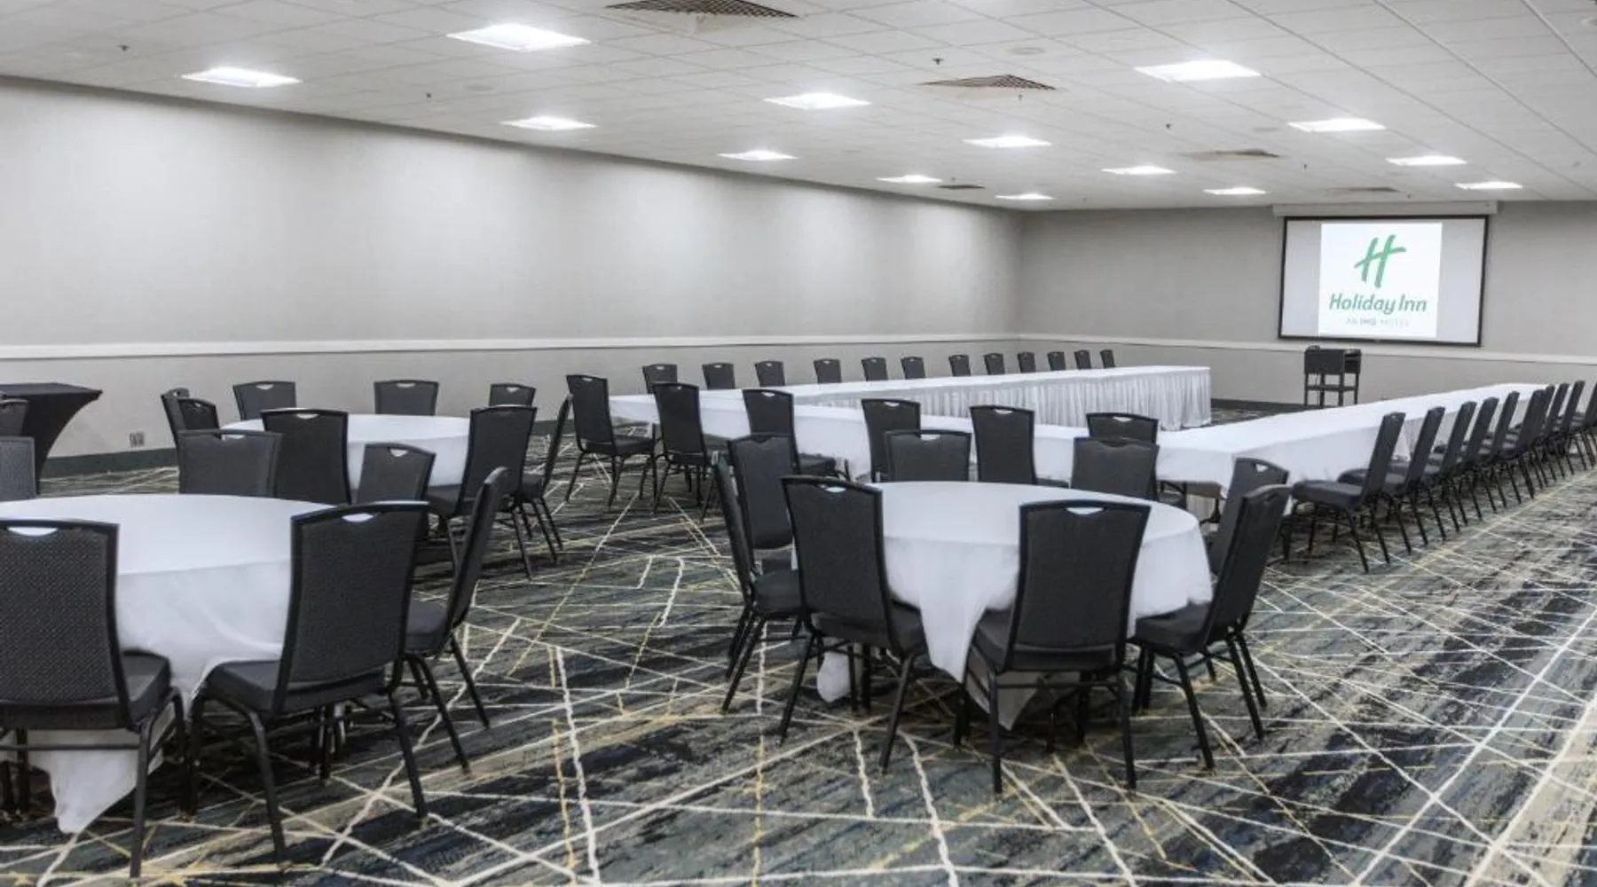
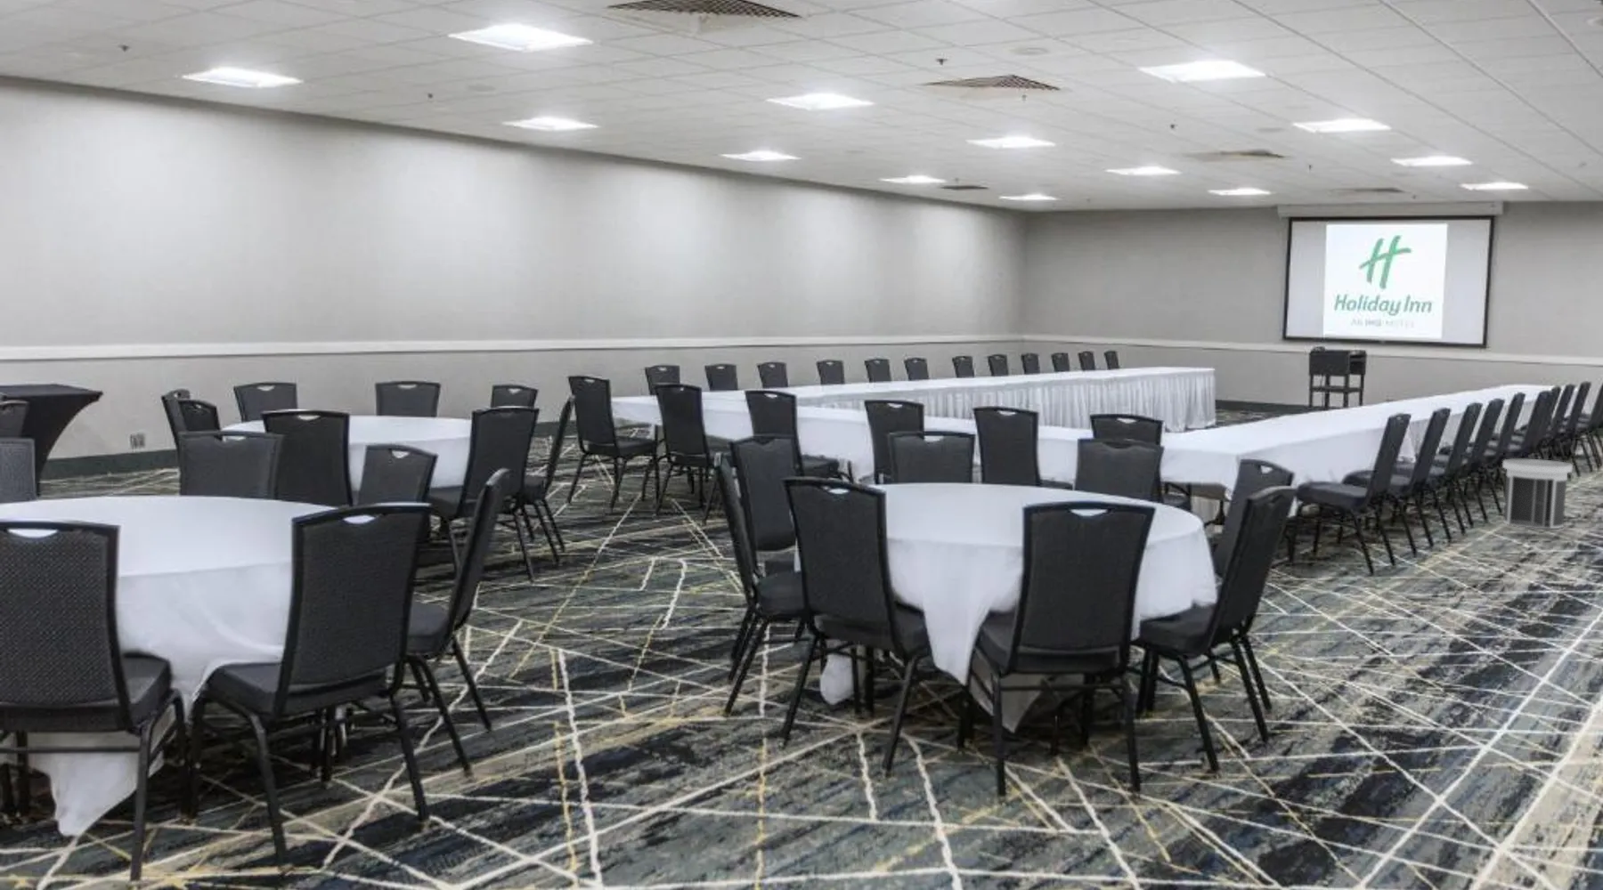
+ revolving door (1534, 493)
